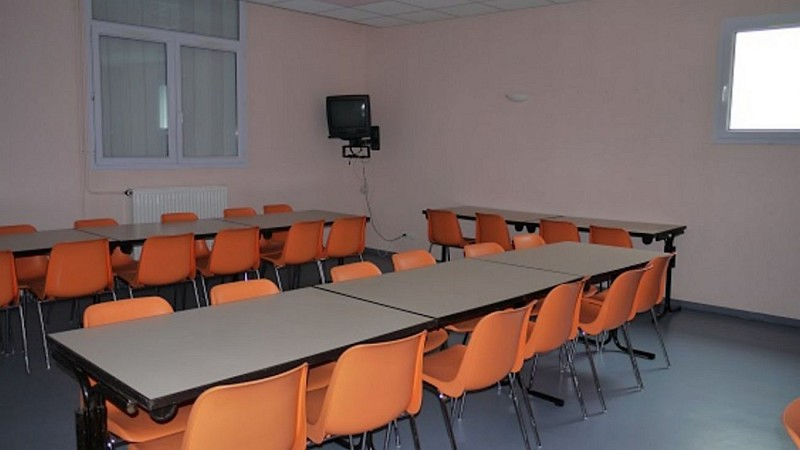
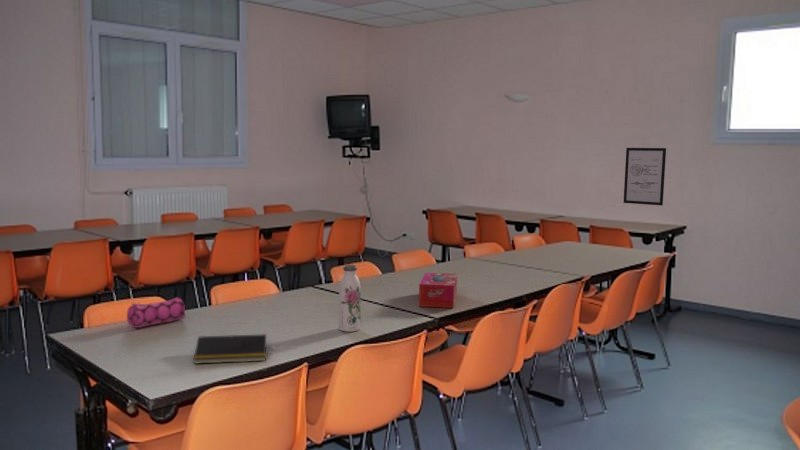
+ notepad (231, 348)
+ pencil case (157, 311)
+ wall art (644, 176)
+ water bottle (349, 297)
+ tissue box (438, 289)
